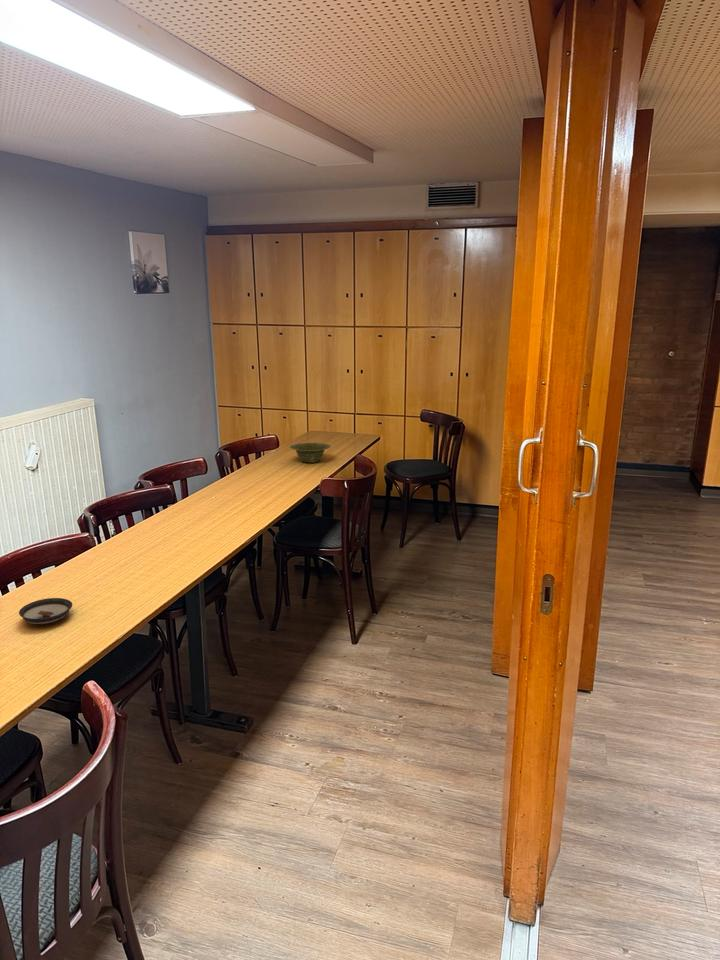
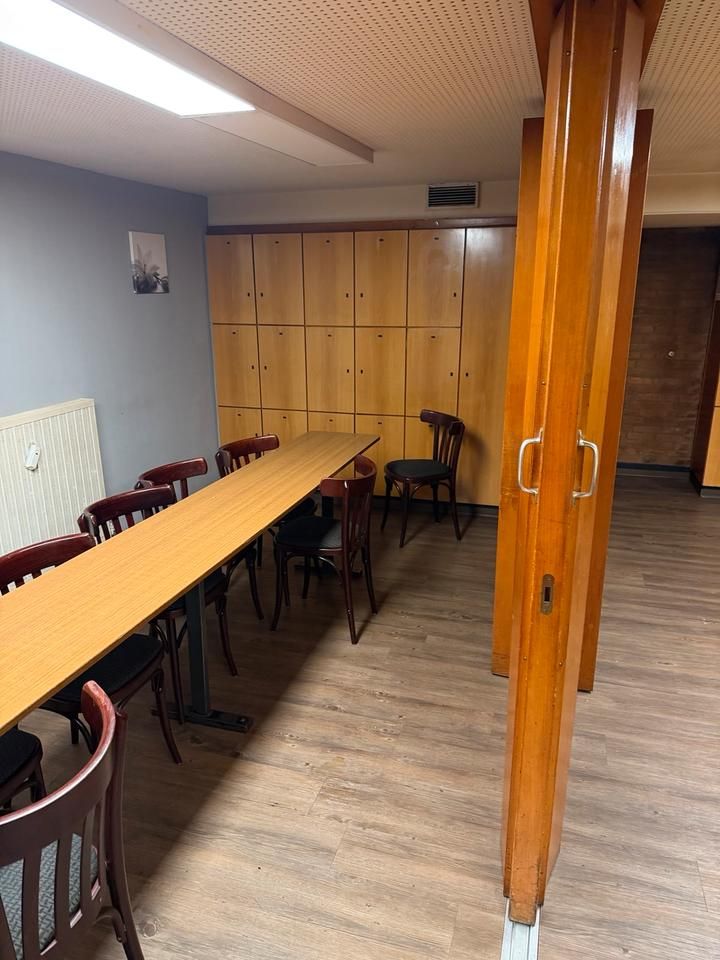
- saucer (46, 613)
- dish (310, 453)
